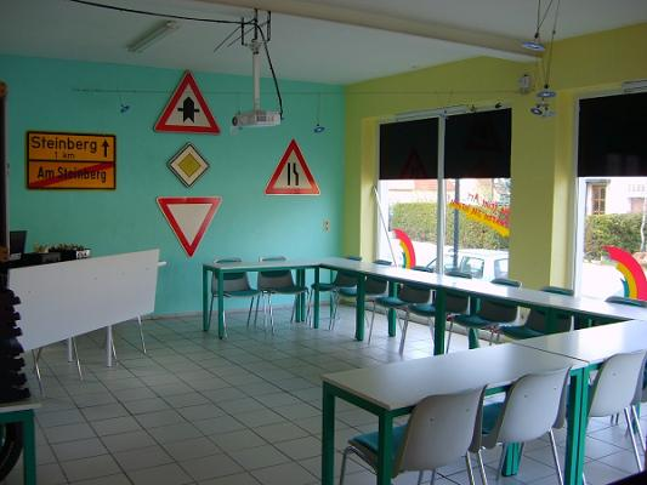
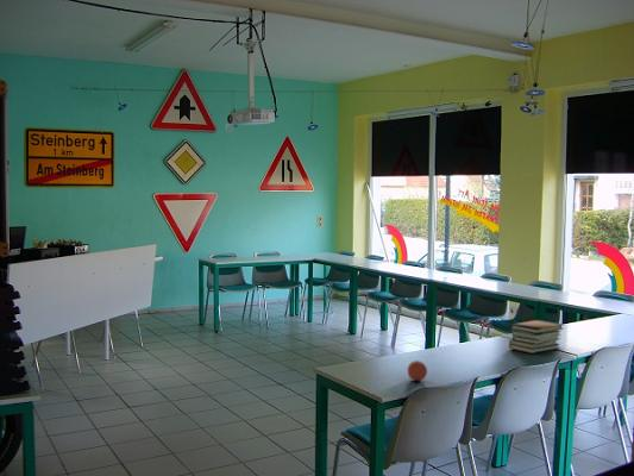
+ apple (416, 370)
+ book stack (535, 336)
